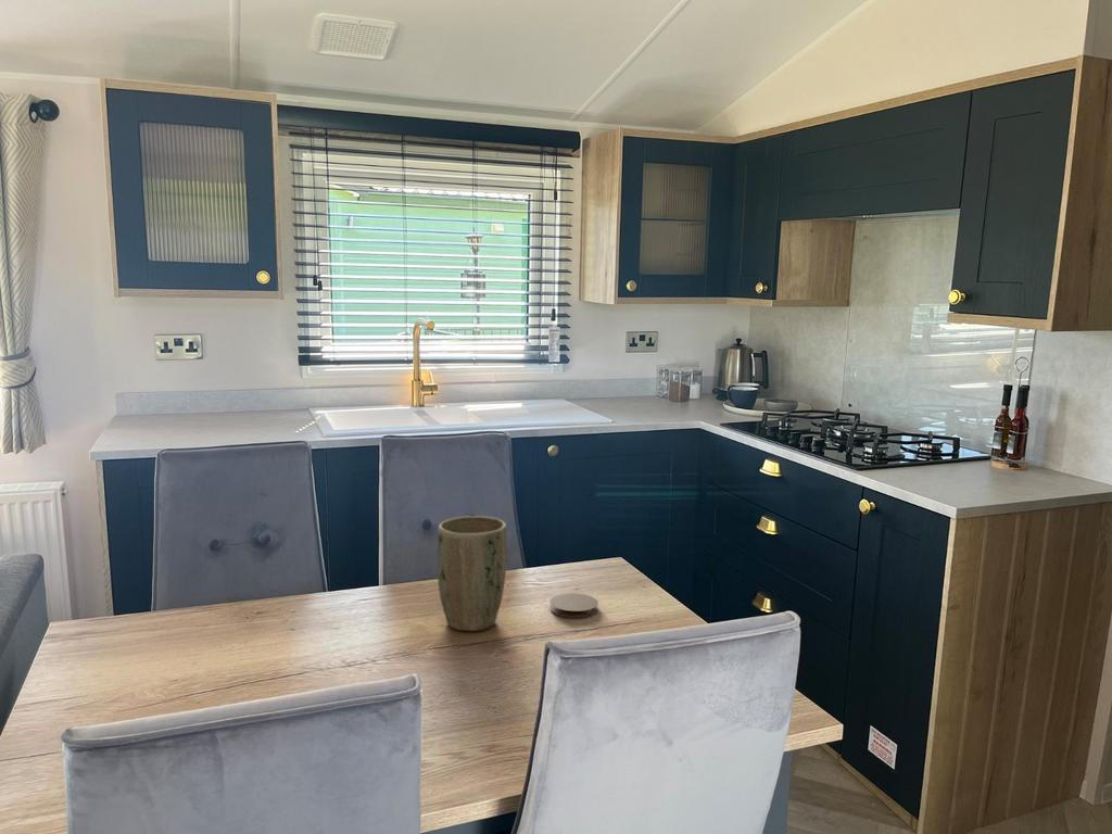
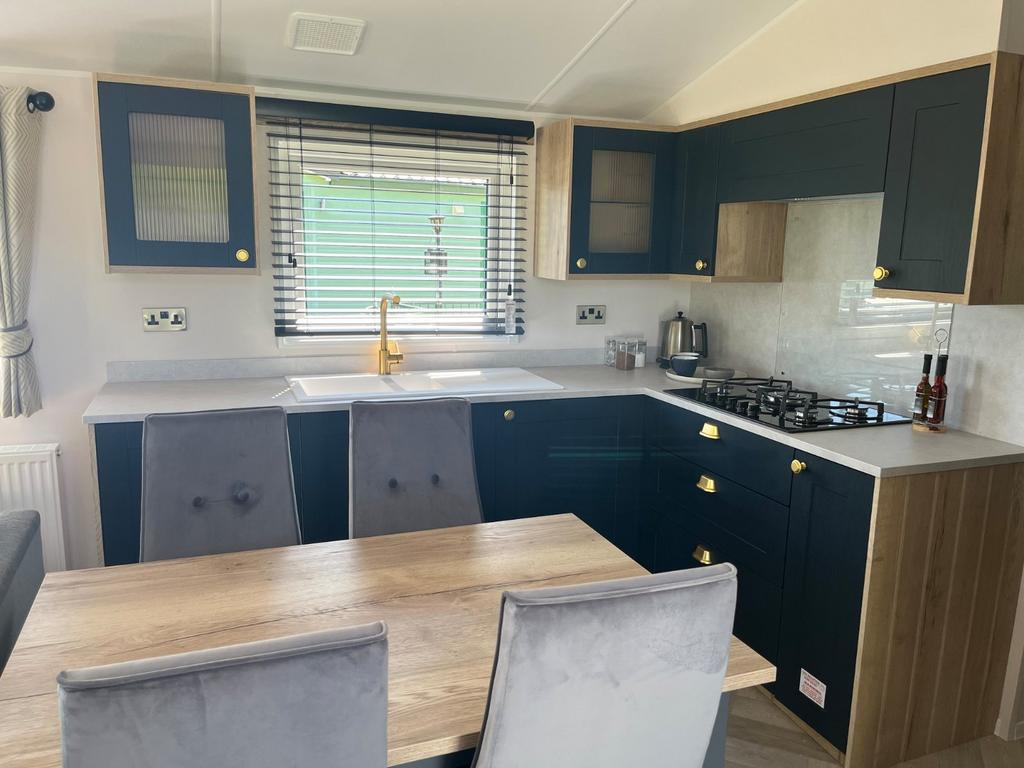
- coaster (573, 605)
- plant pot (471, 573)
